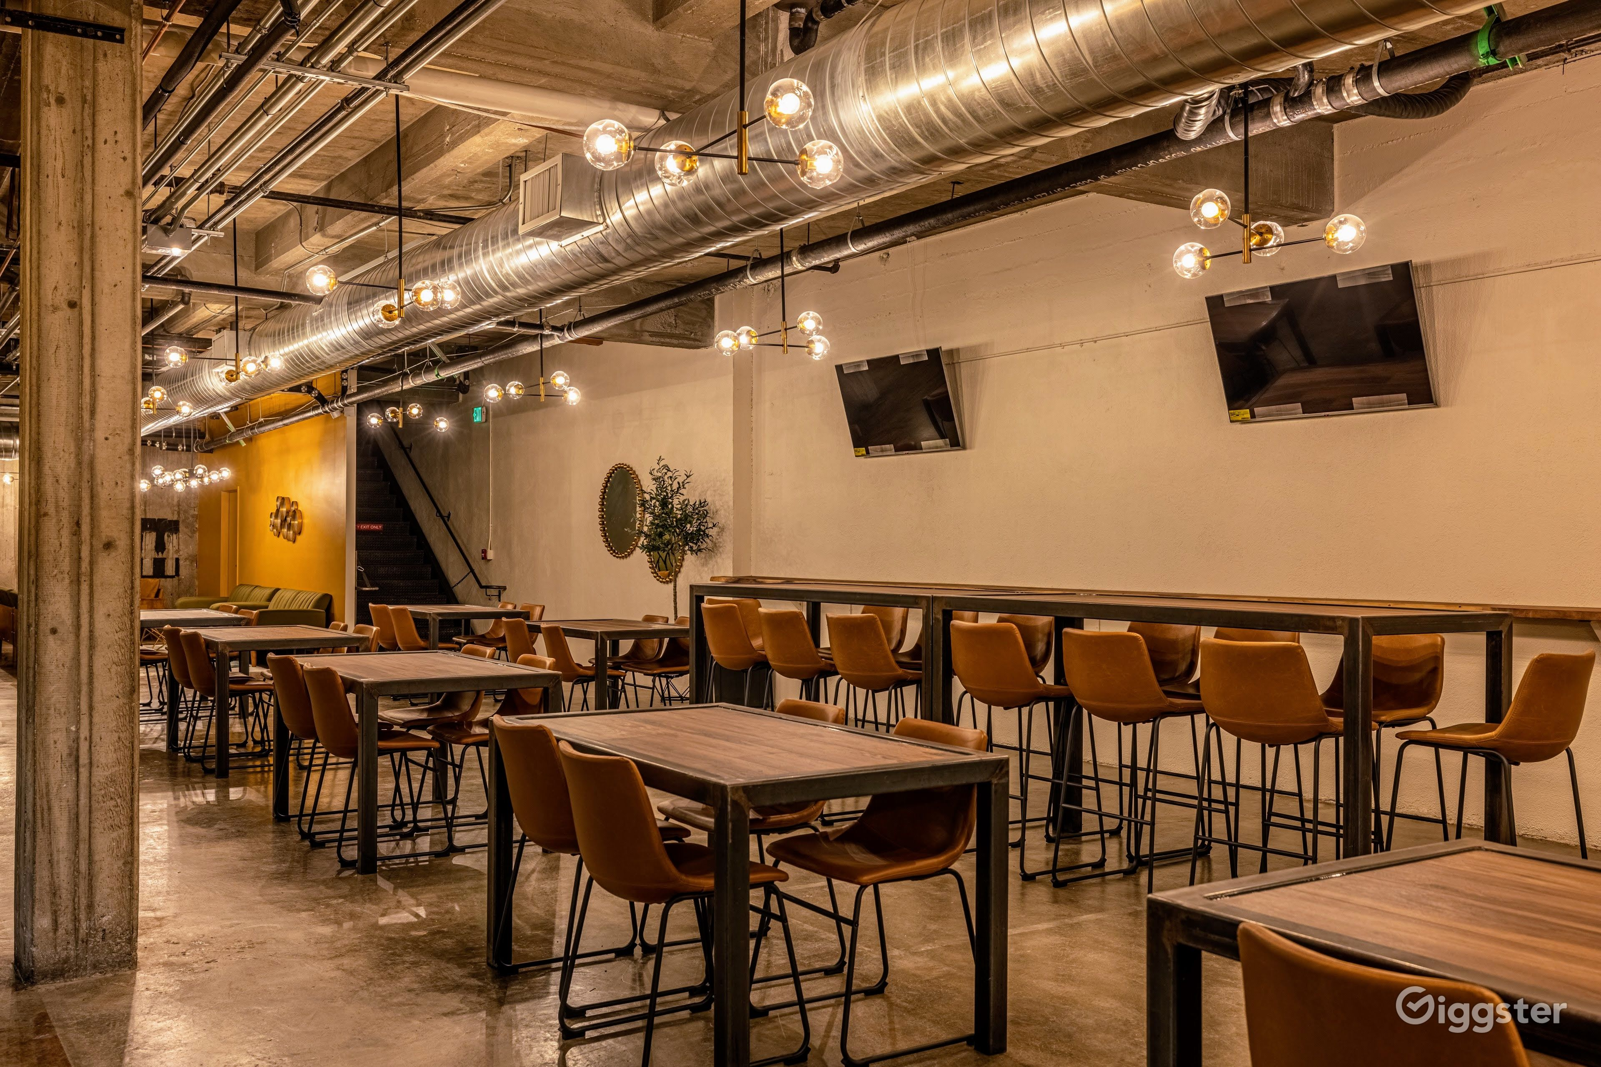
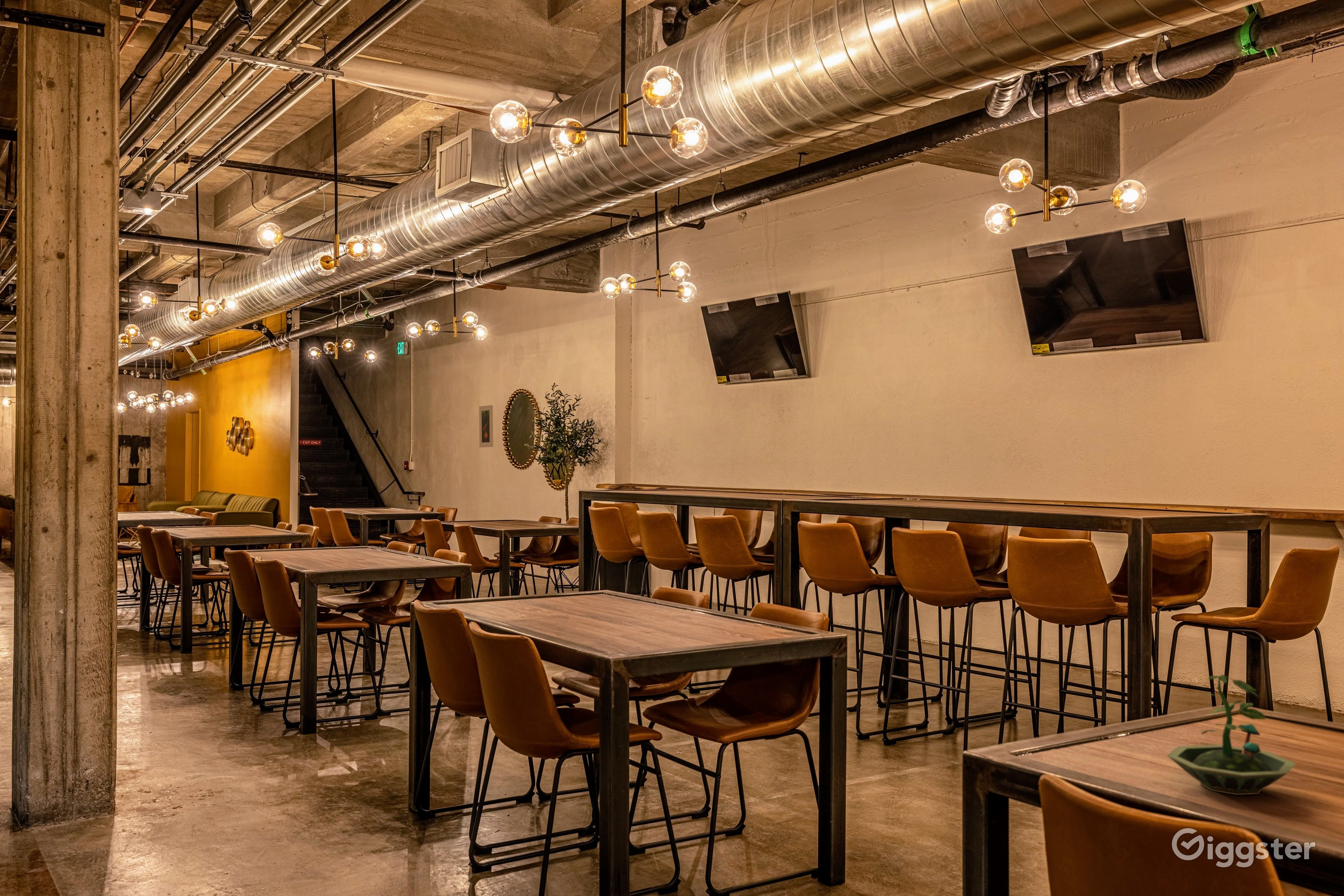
+ terrarium (1226, 699)
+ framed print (486, 426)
